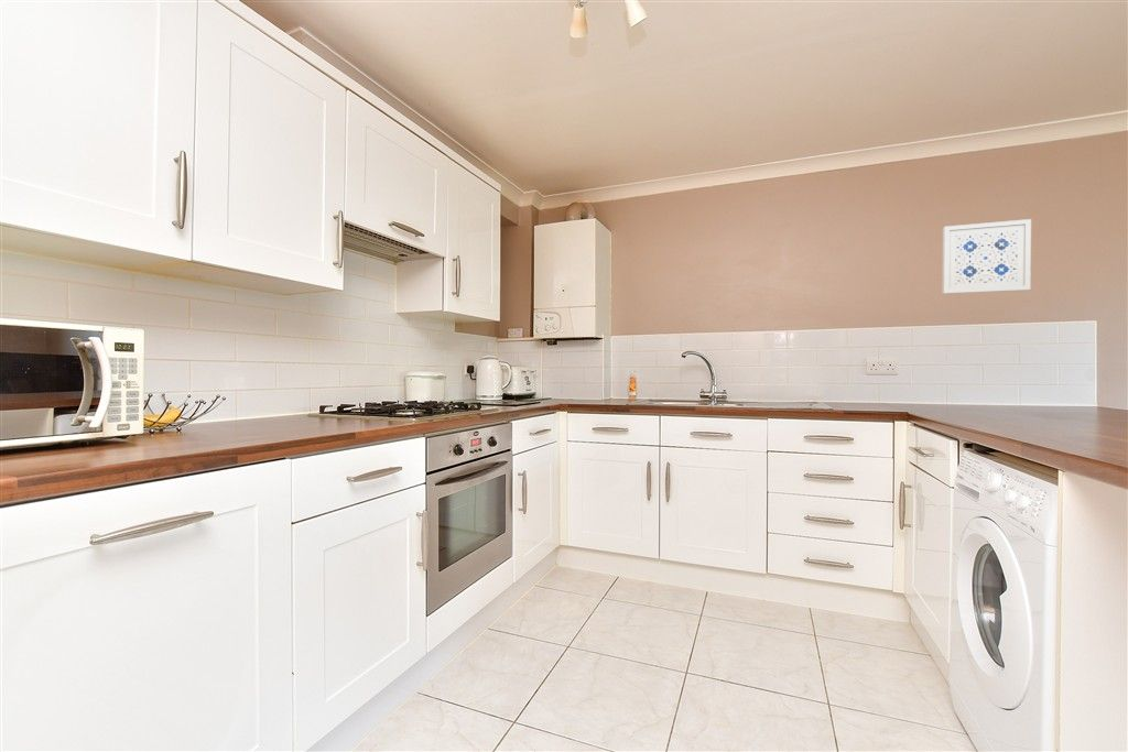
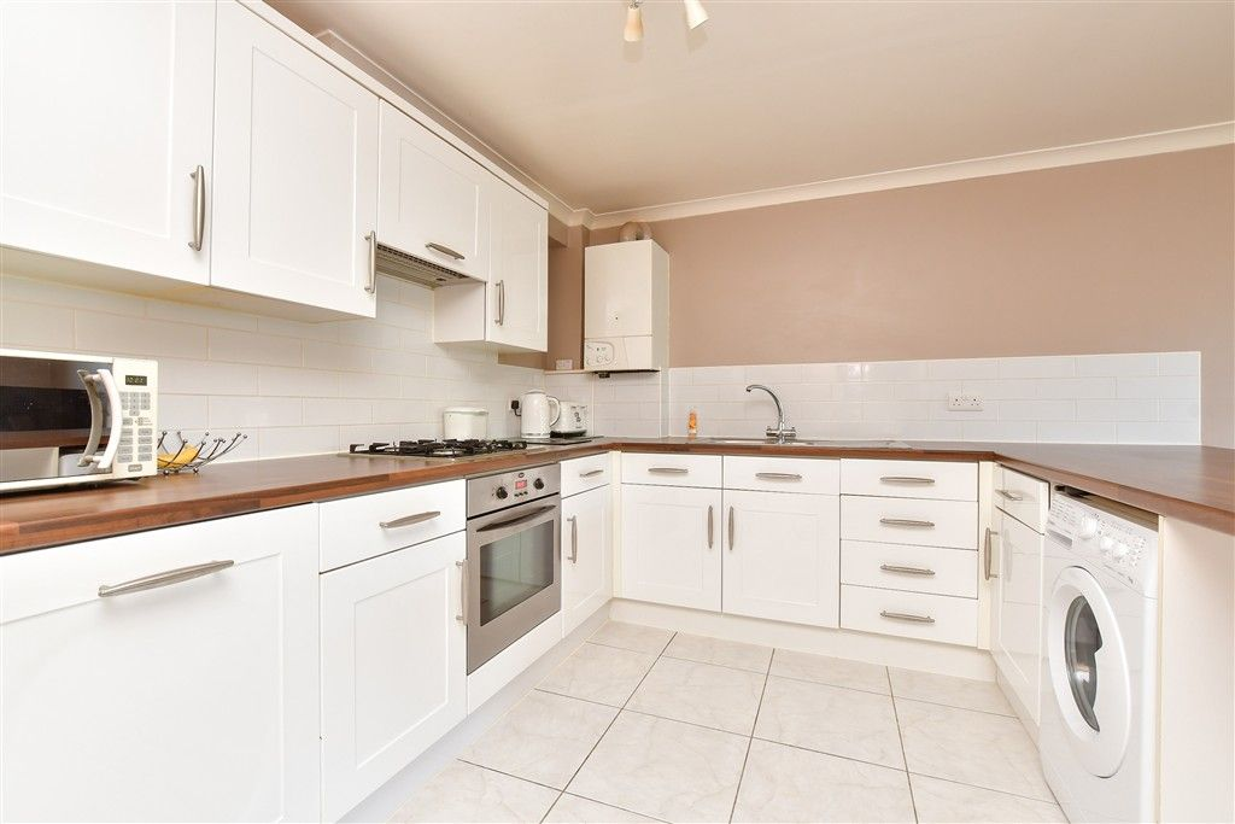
- wall art (985, 258)
